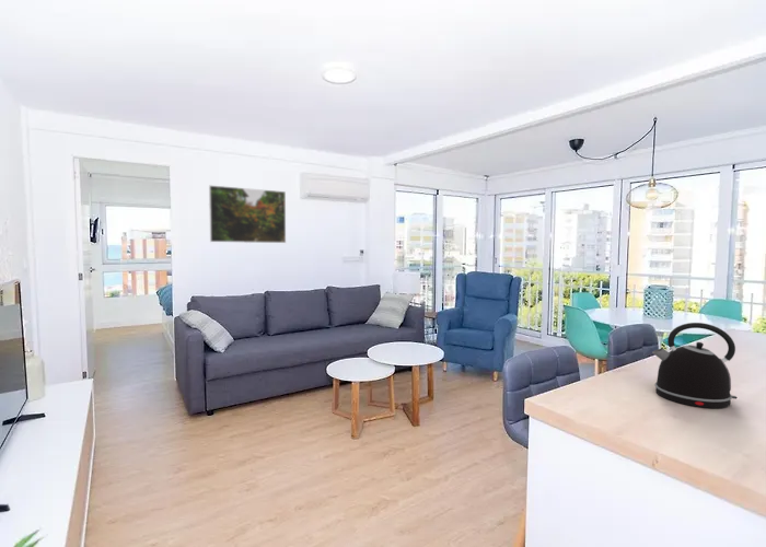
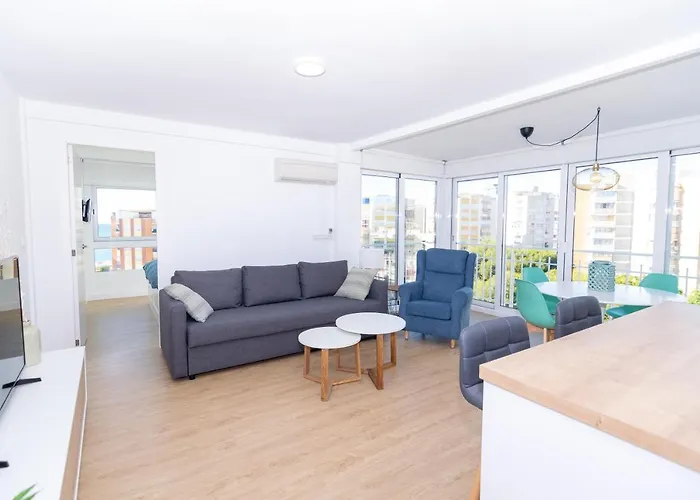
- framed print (248, 216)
- kettle (694, 359)
